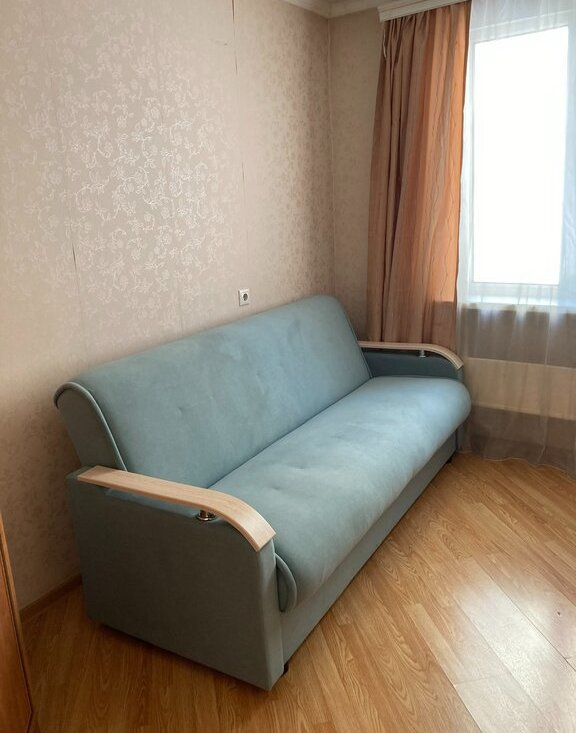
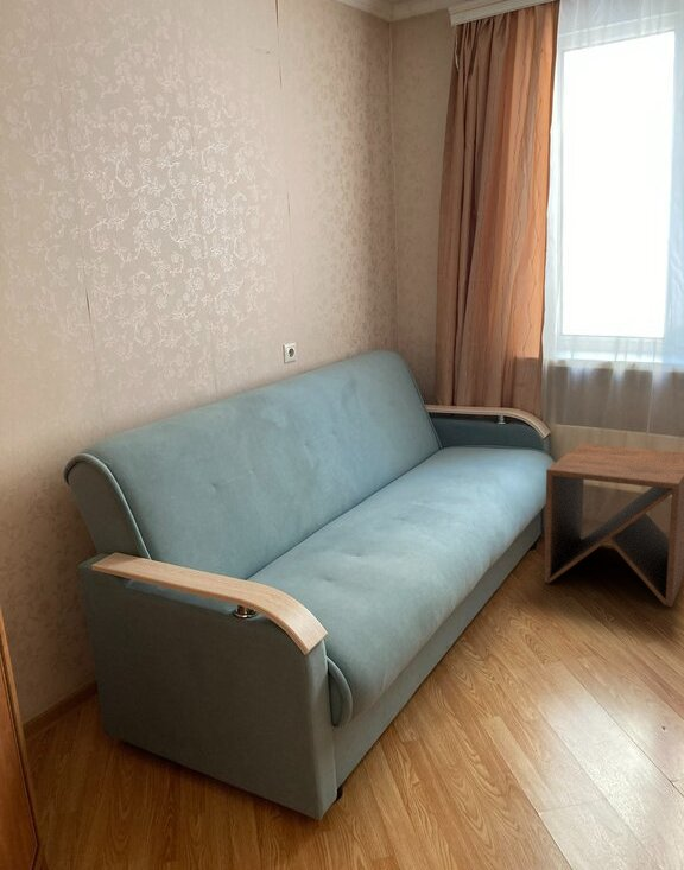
+ side table (621, 517)
